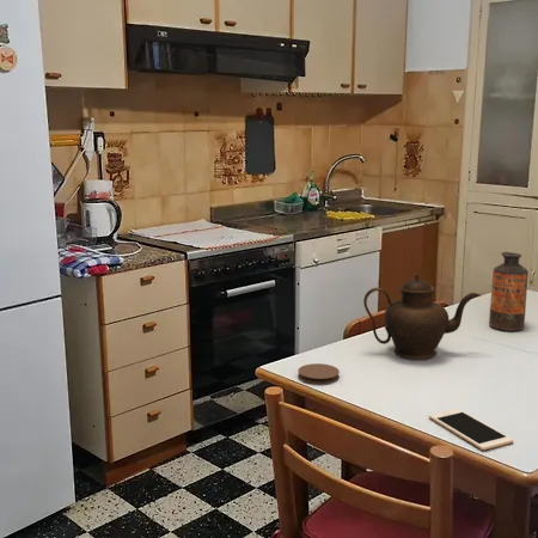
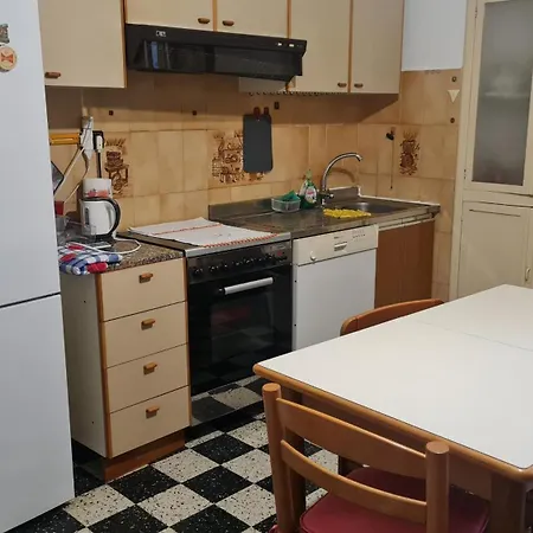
- cell phone (469, 427)
- teapot (421, 314)
- bottle (508, 289)
- coaster (318, 373)
